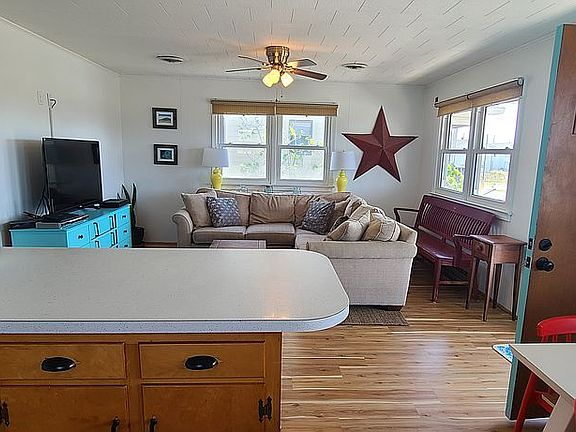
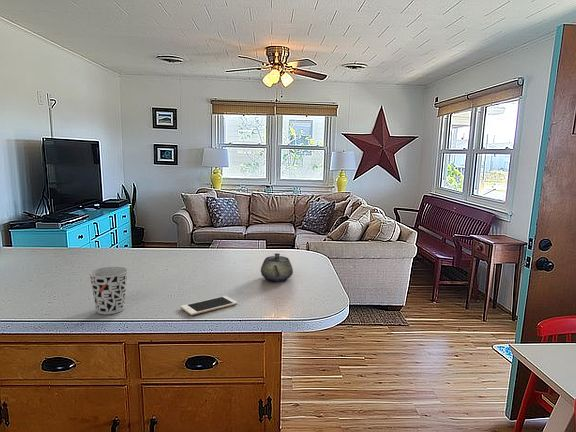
+ cell phone (209, 304)
+ teapot (276, 266)
+ cup (109, 290)
